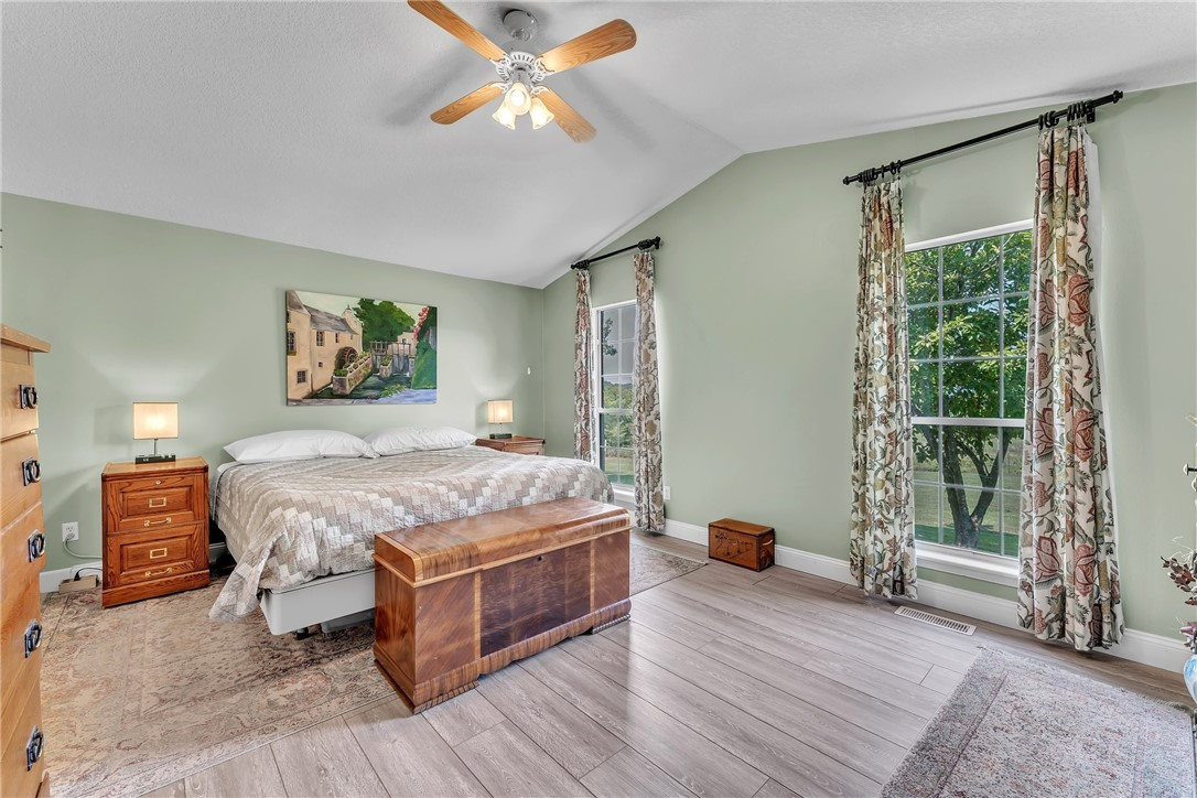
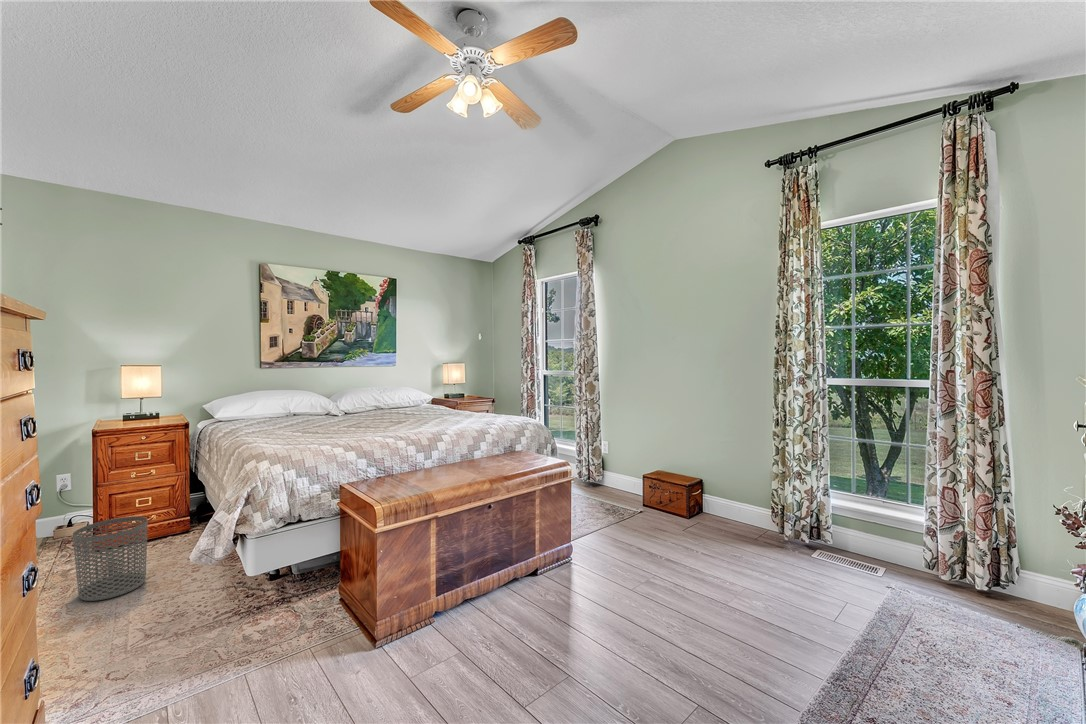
+ waste bin (112, 557)
